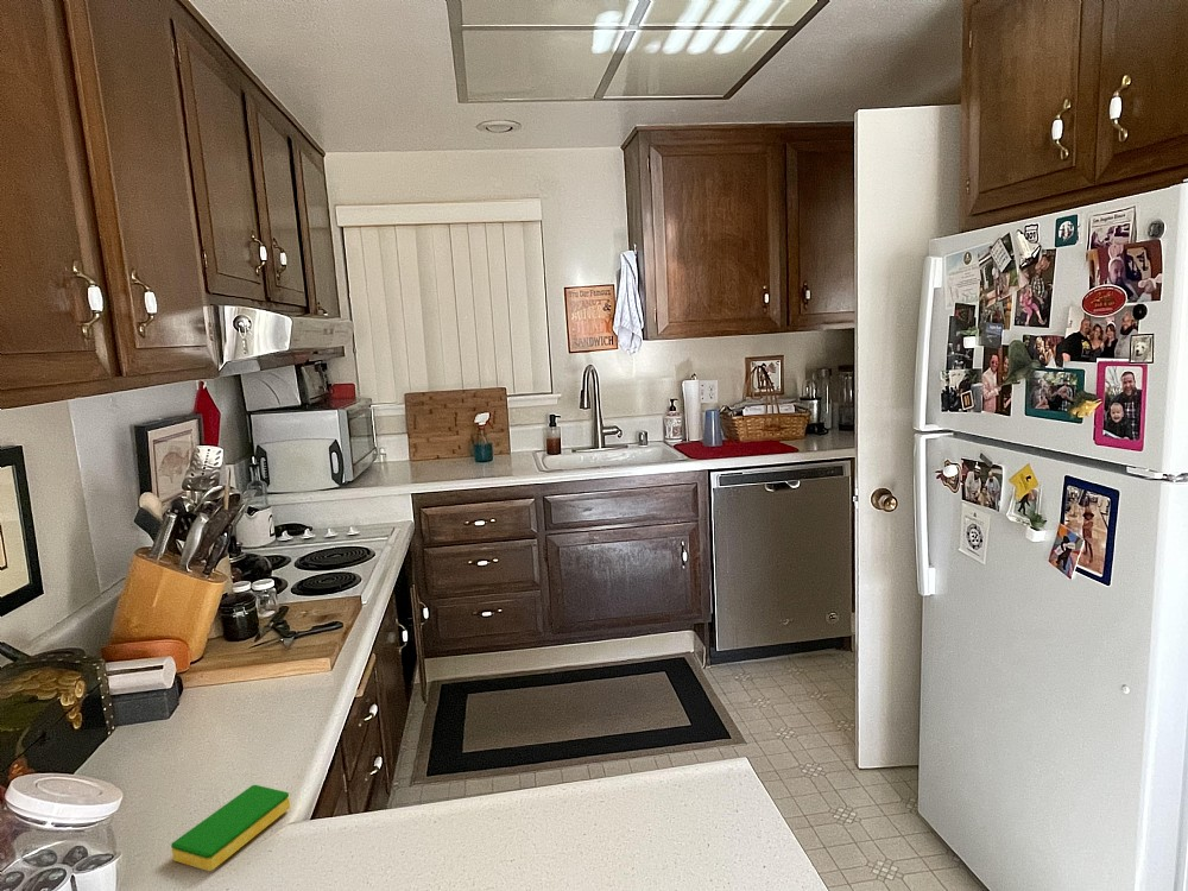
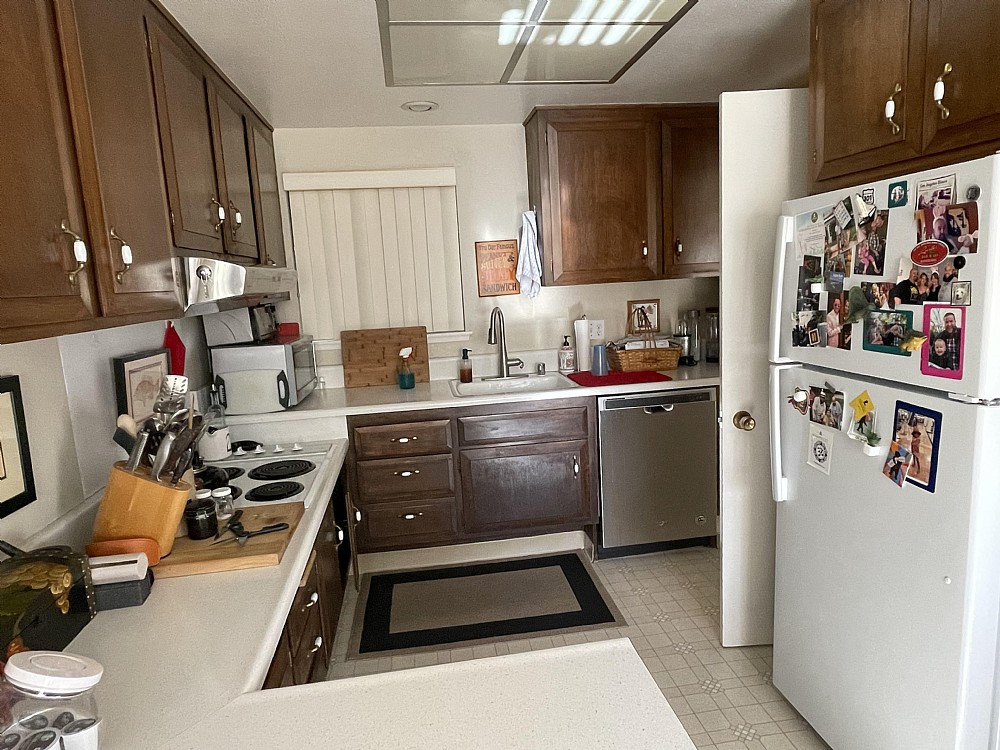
- dish sponge (233, 824)
